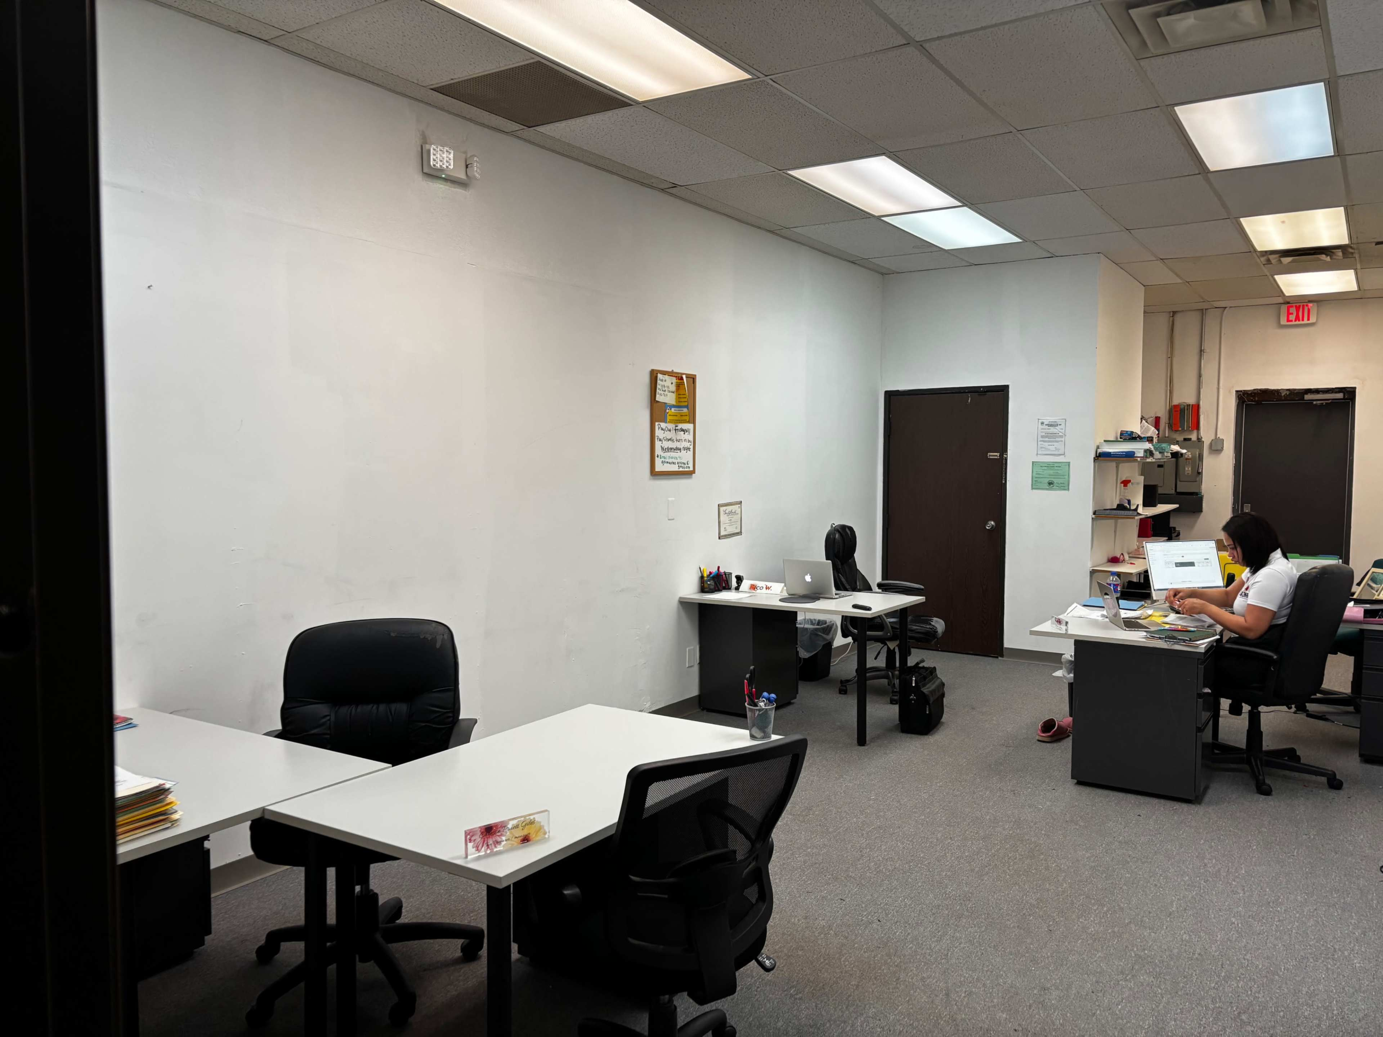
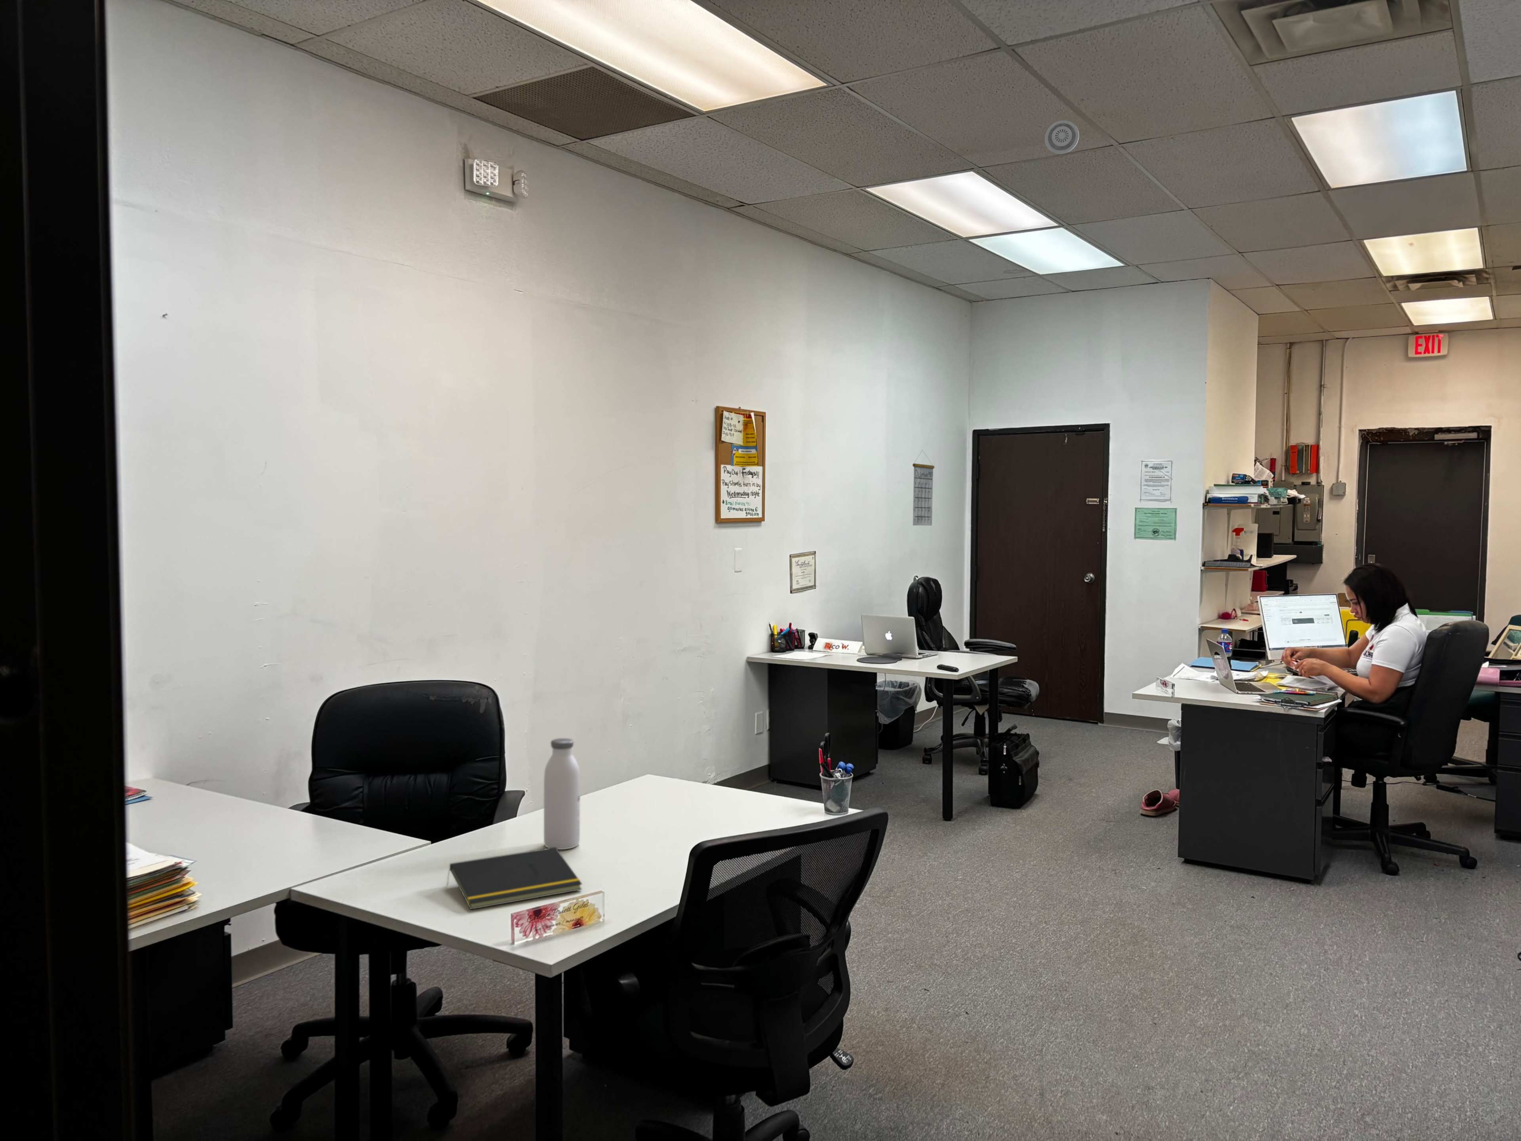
+ notepad (515, 876)
+ calendar (923, 488)
+ water bottle (562, 792)
+ smoke detector (1062, 135)
